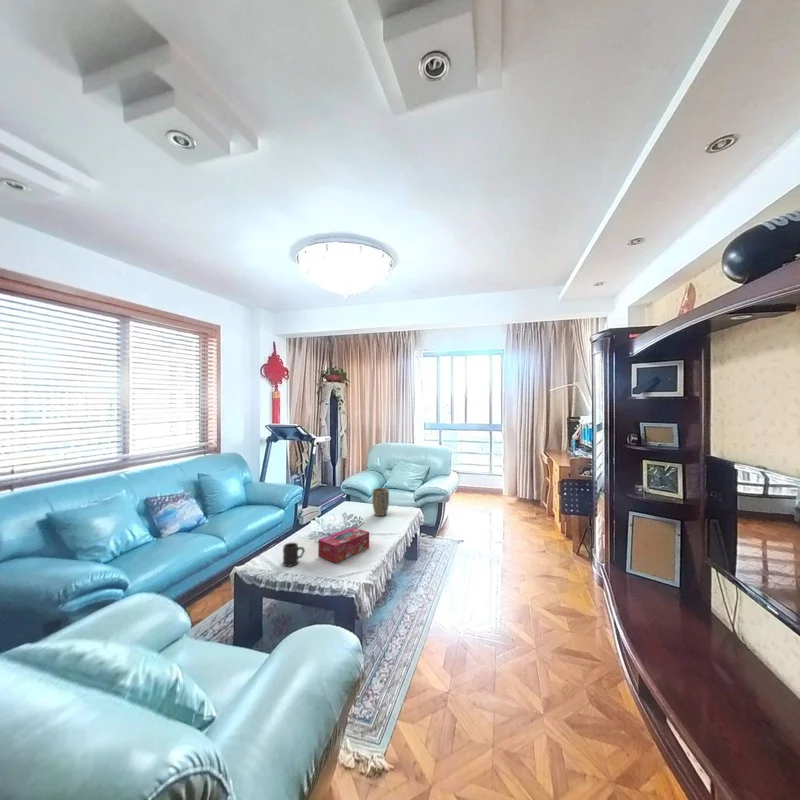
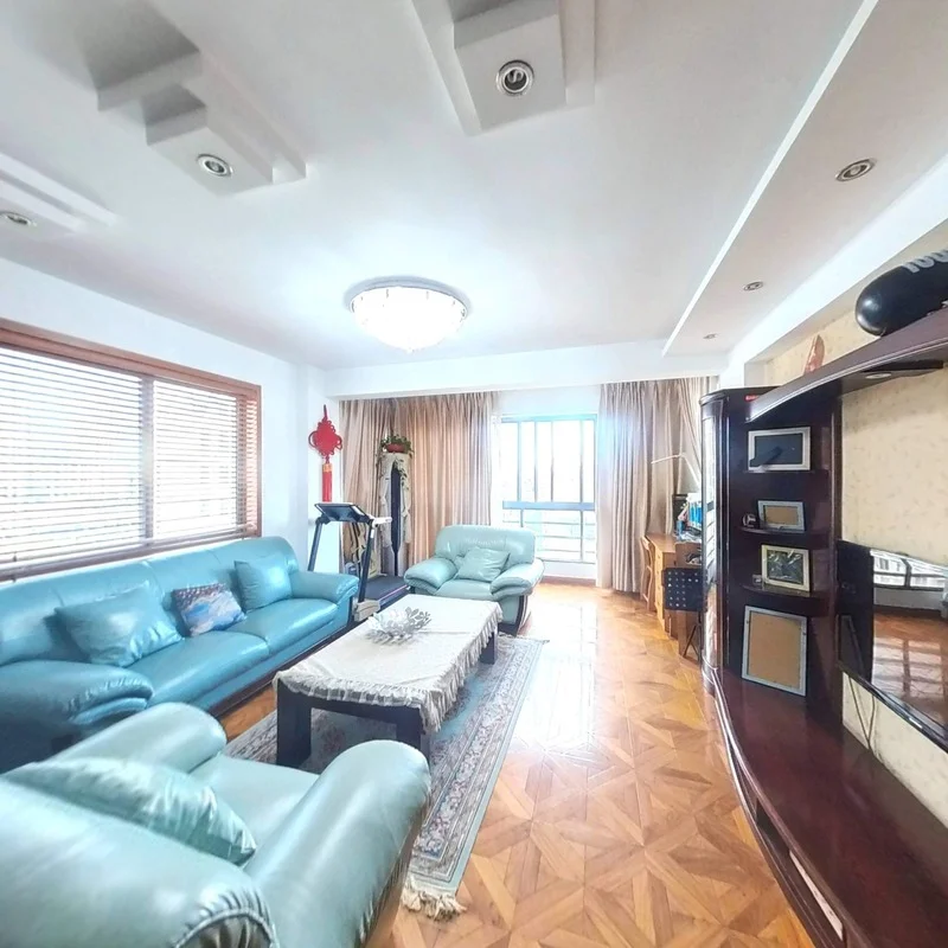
- mug (292, 554)
- tissue box (344, 543)
- plant pot (380, 502)
